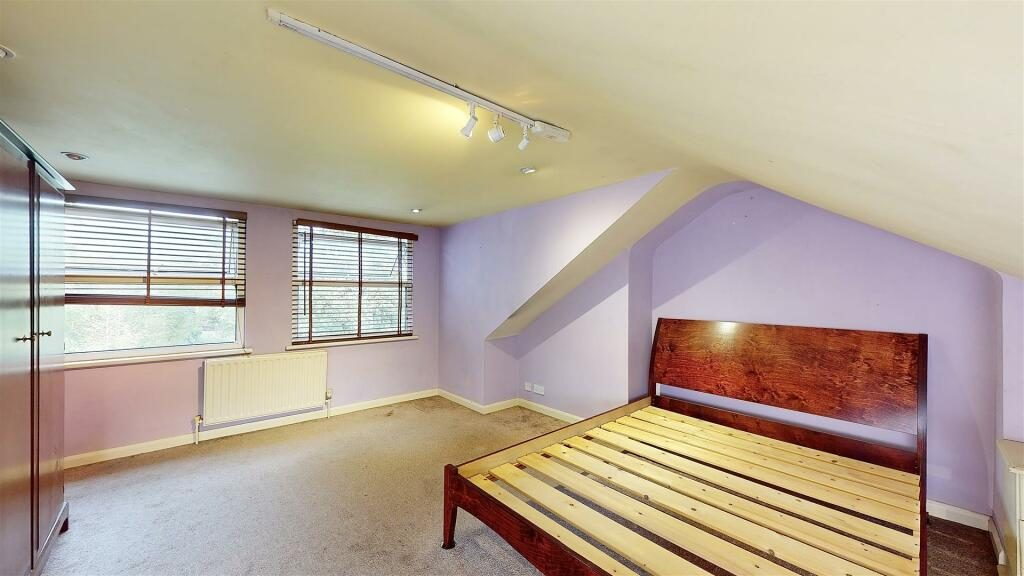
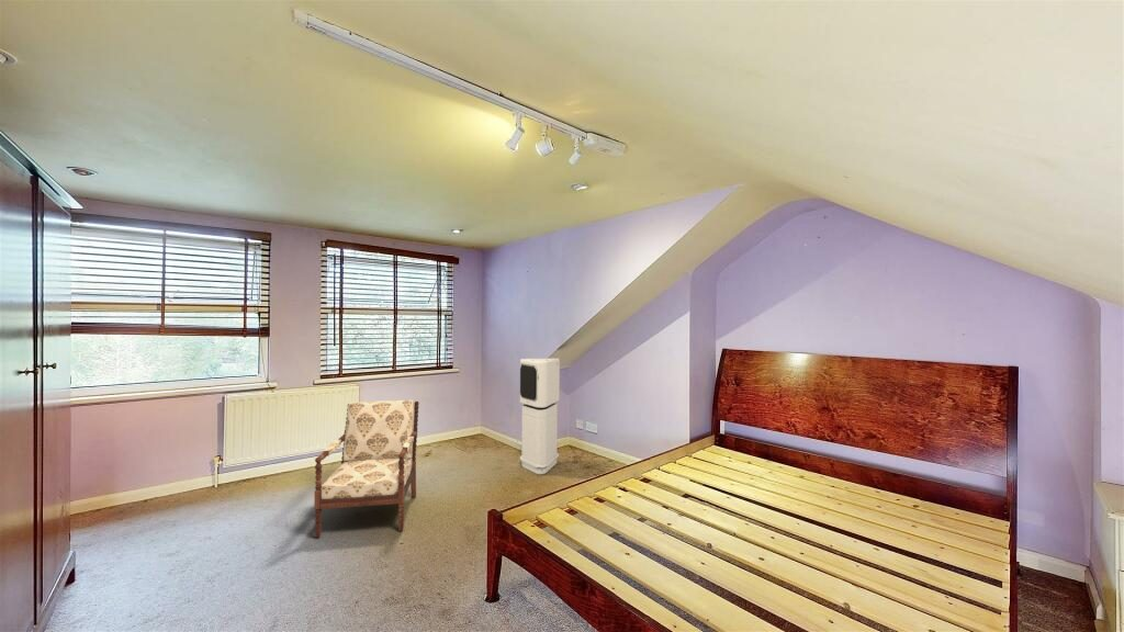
+ air purifier (543, 413)
+ armchair (372, 460)
